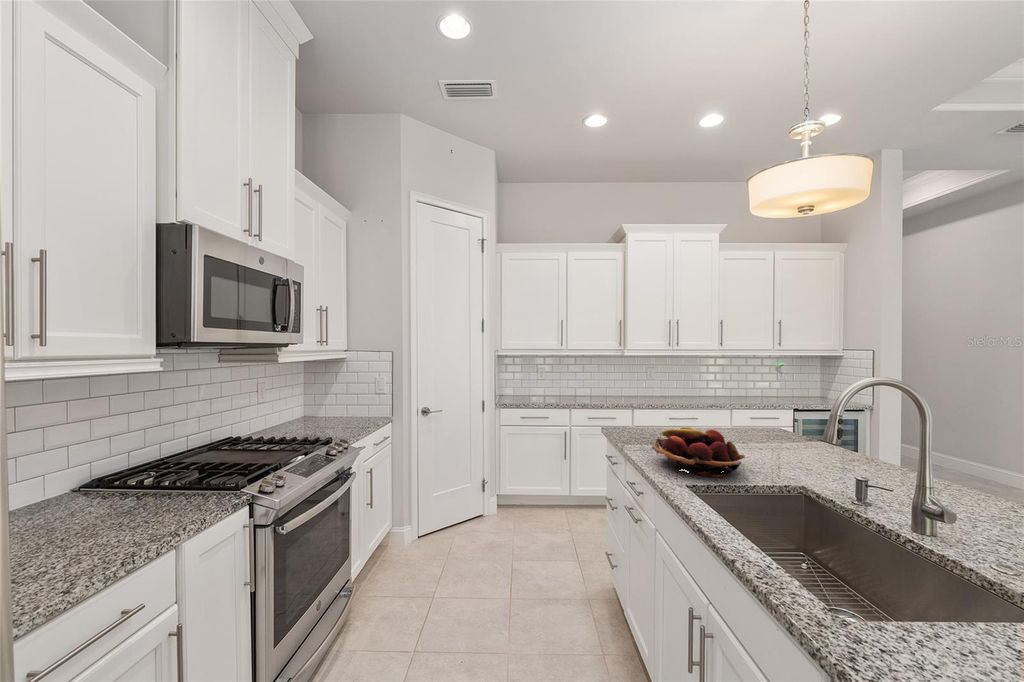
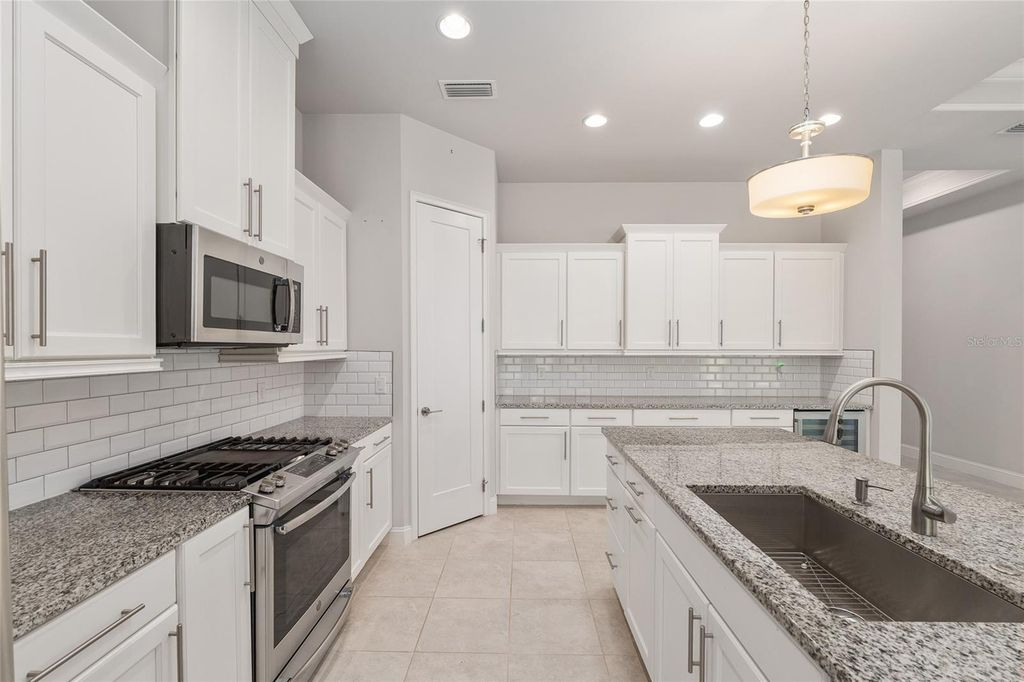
- fruit basket (696, 447)
